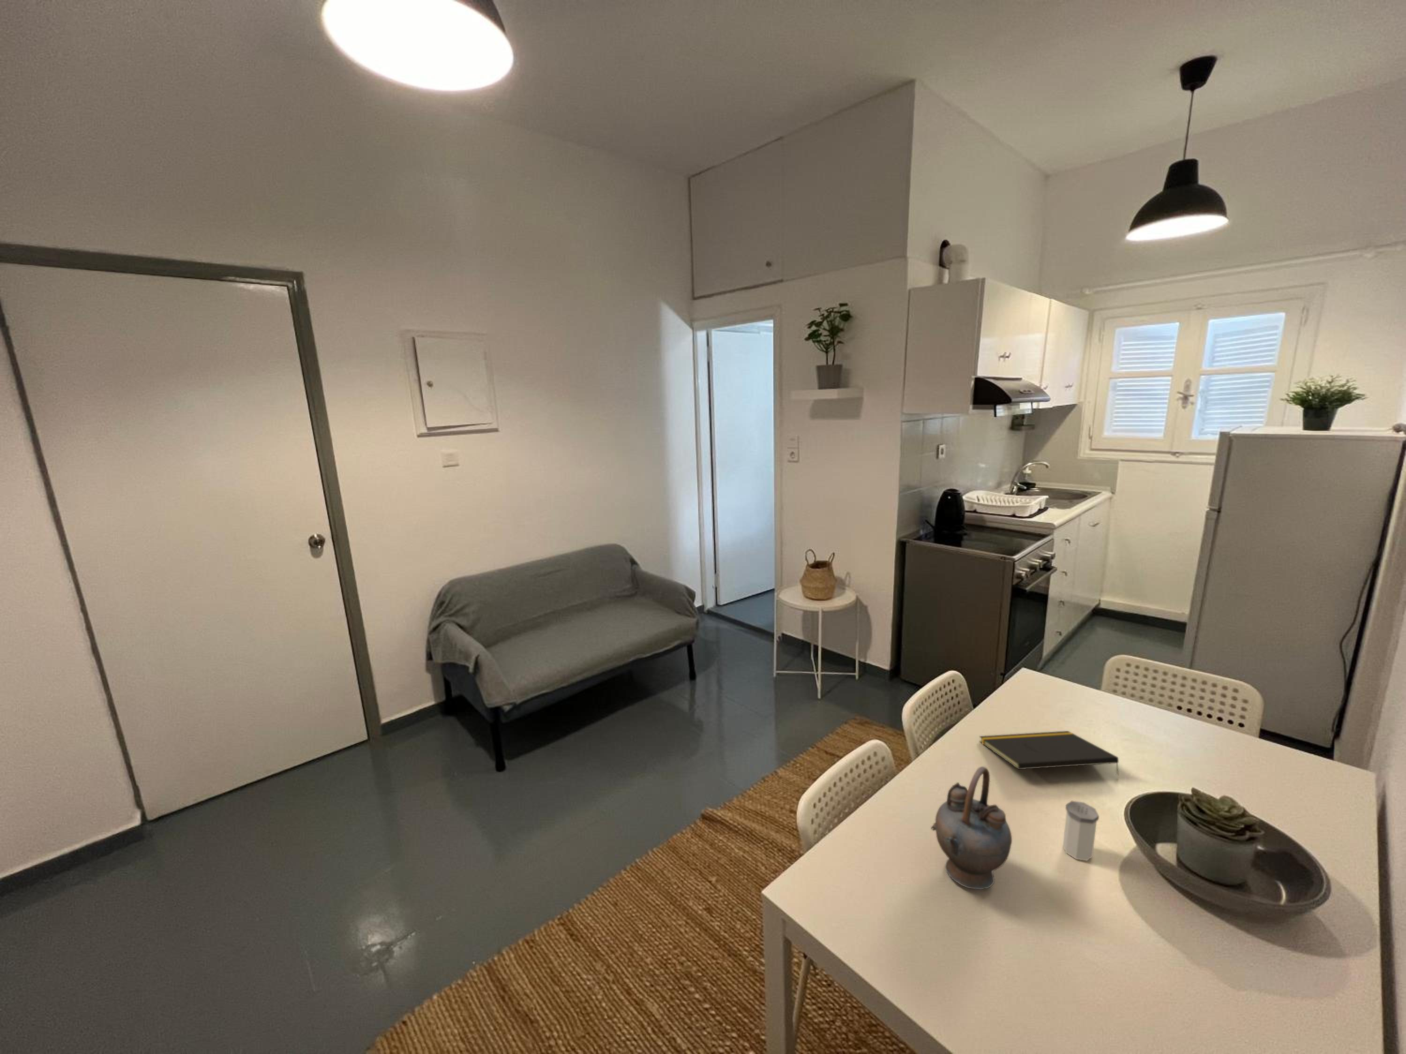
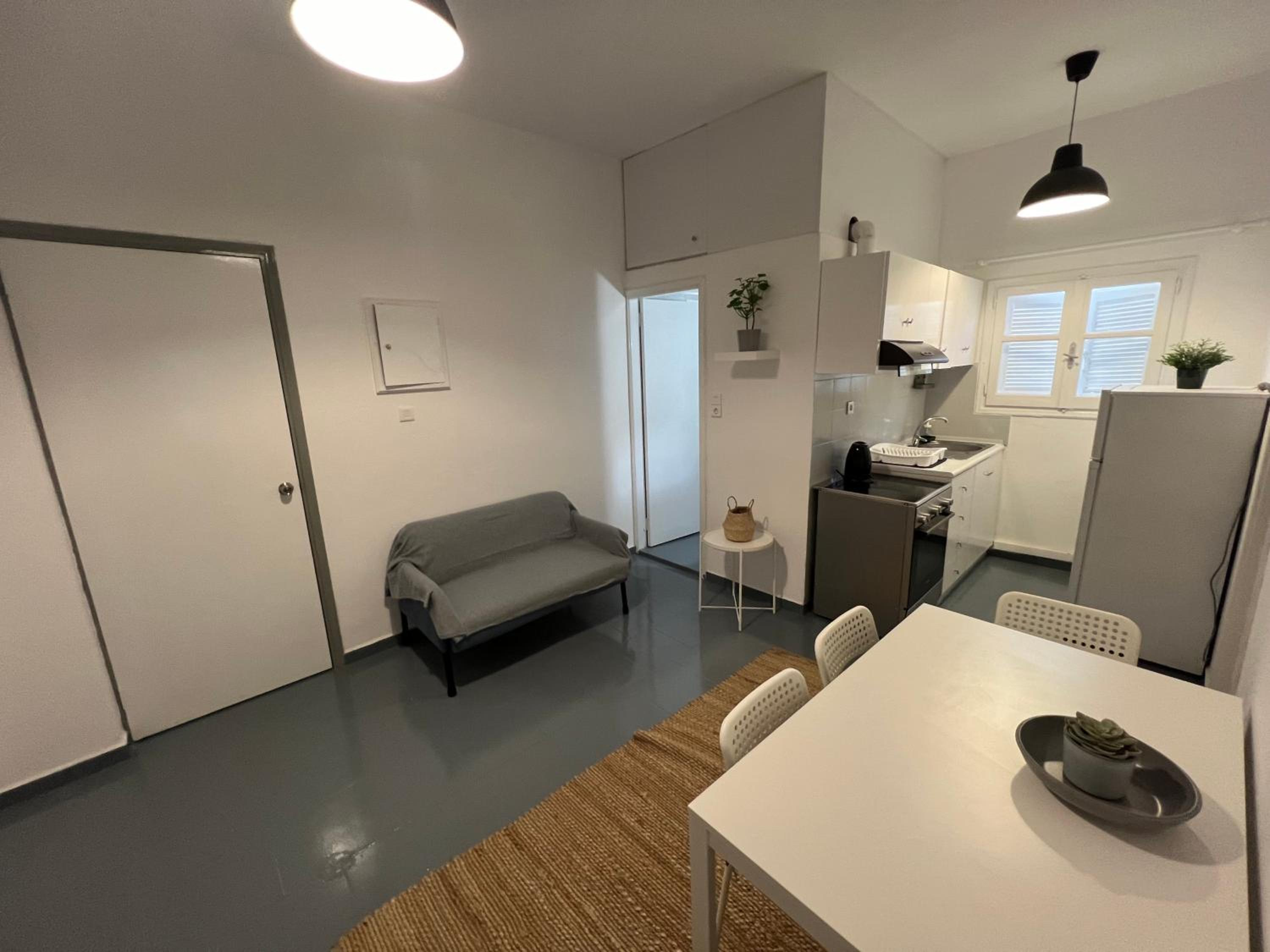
- salt shaker (1079, 830)
- teapot (969, 825)
- notepad (1045, 748)
